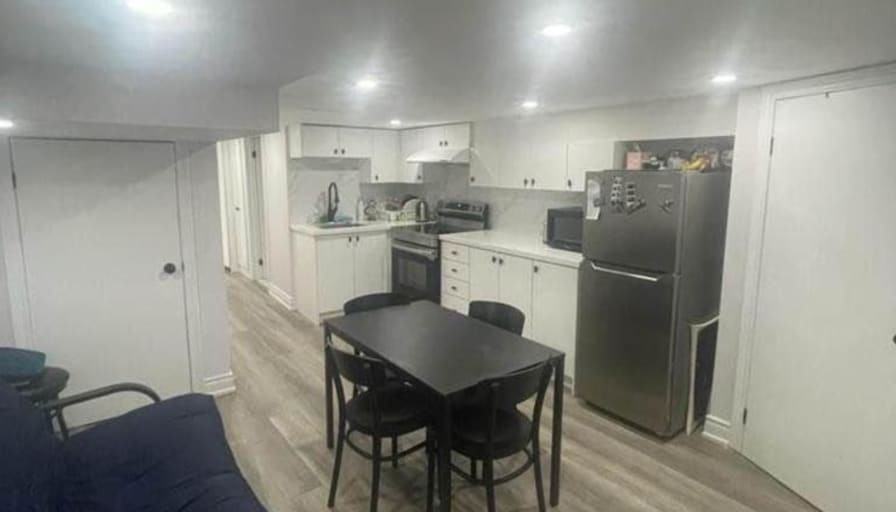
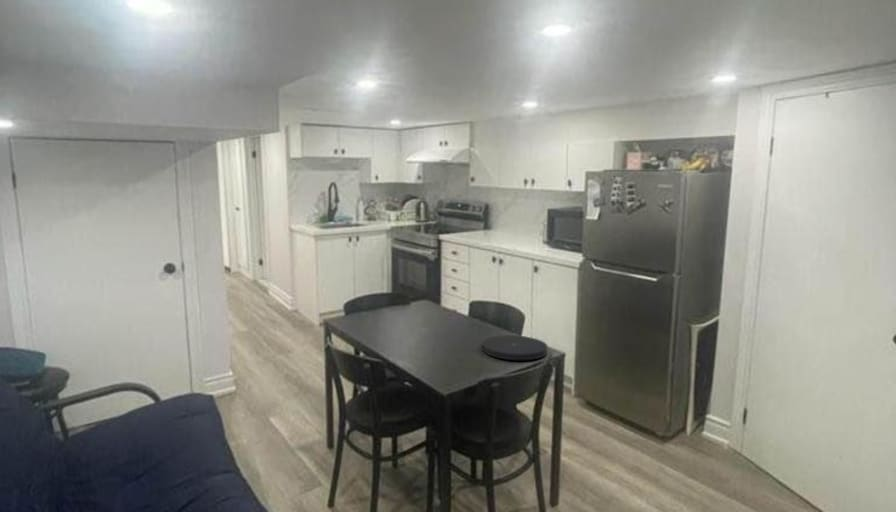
+ plate (514, 347)
